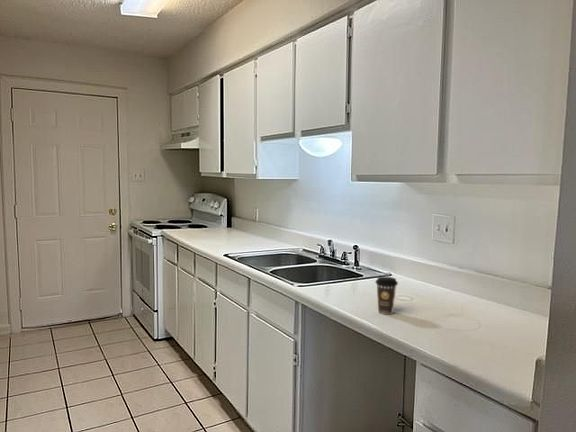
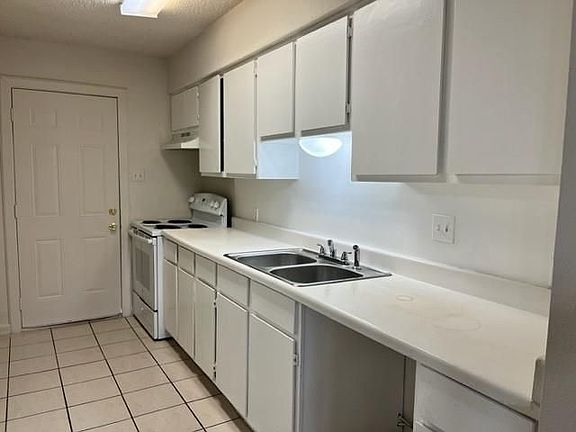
- coffee cup (386, 295)
